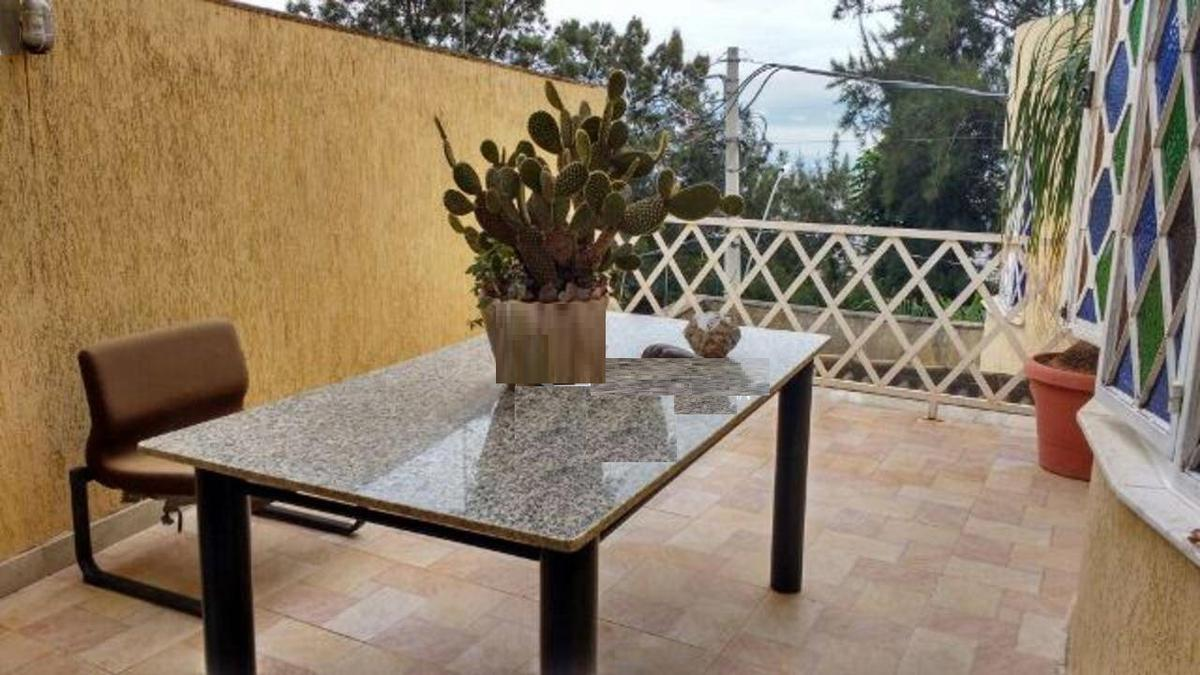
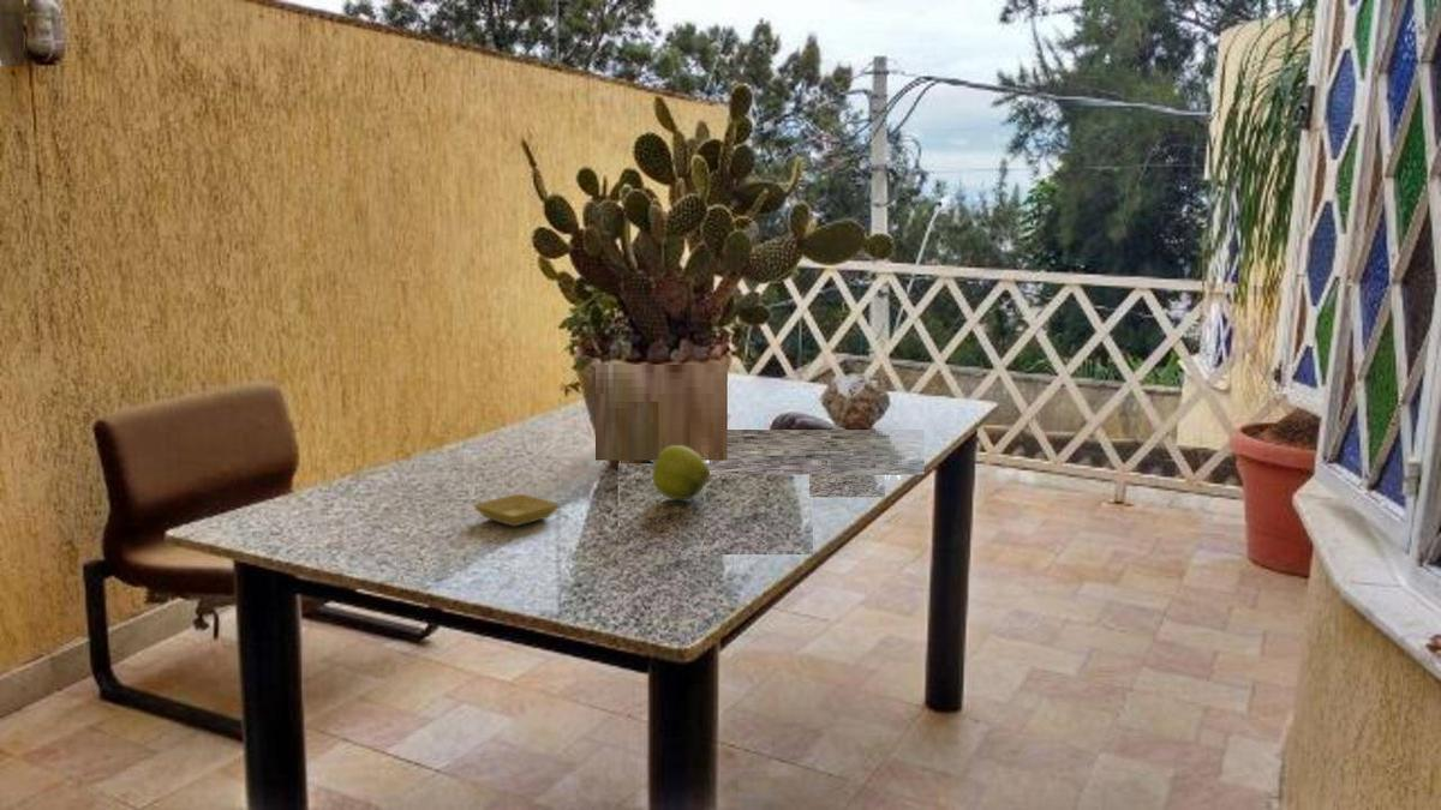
+ apple (678, 472)
+ saucer (516, 510)
